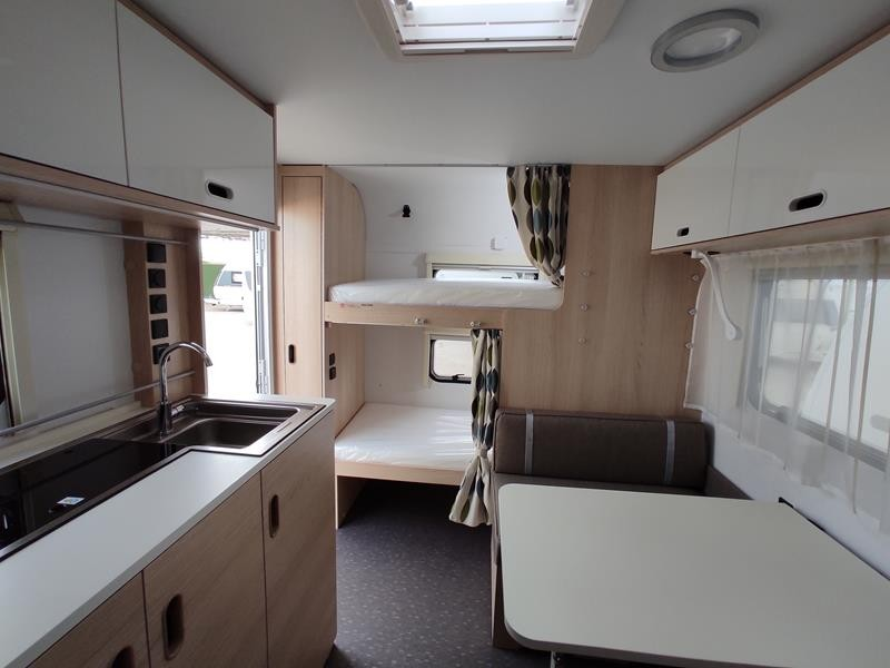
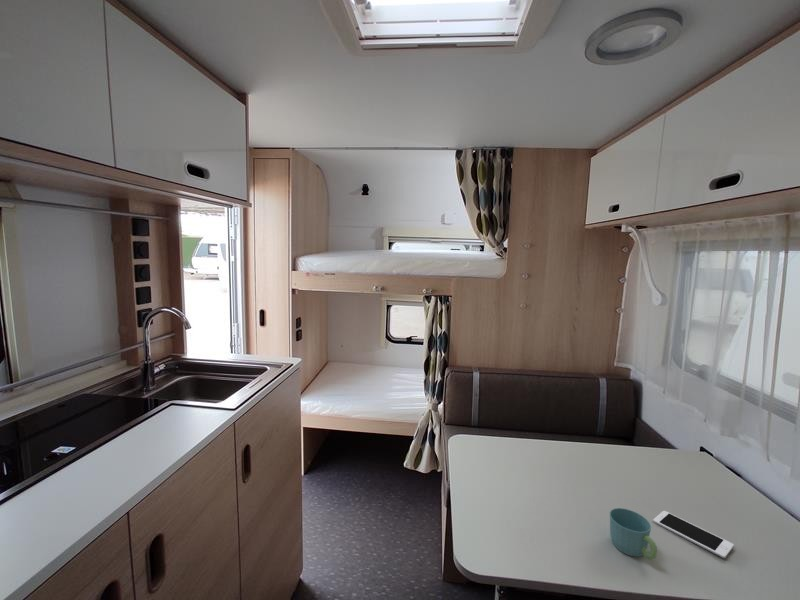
+ mug (633, 536)
+ cell phone (691, 532)
